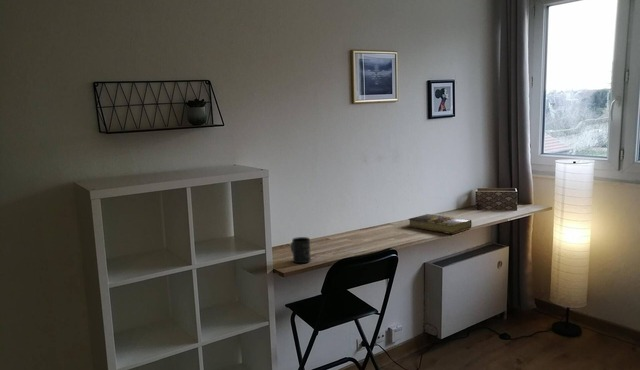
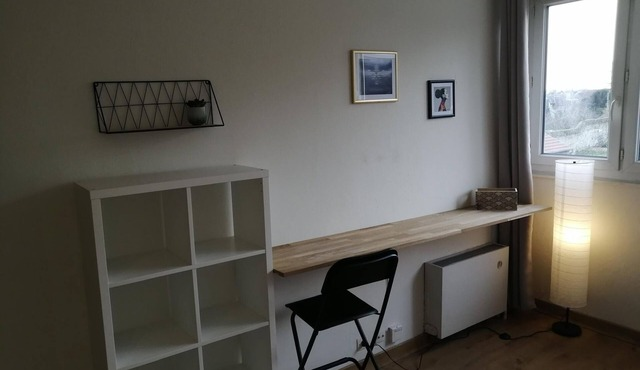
- book (439, 223)
- mug (299, 249)
